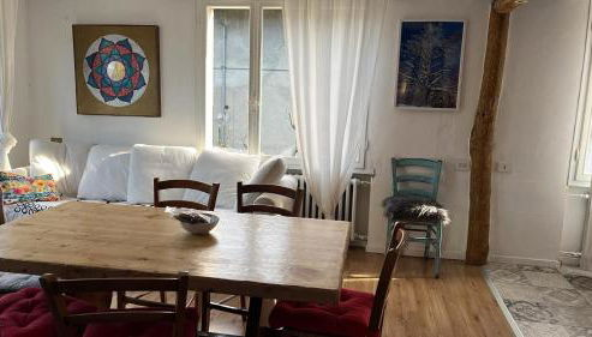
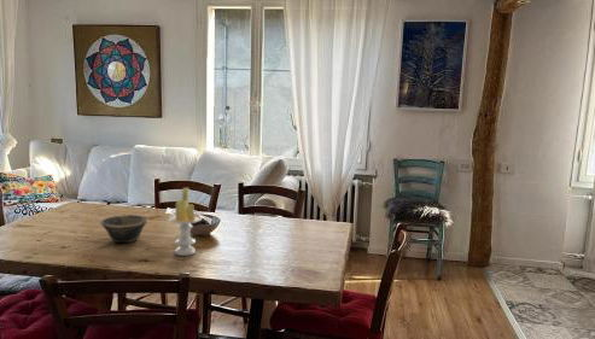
+ candle (185, 220)
+ bowl (124, 229)
